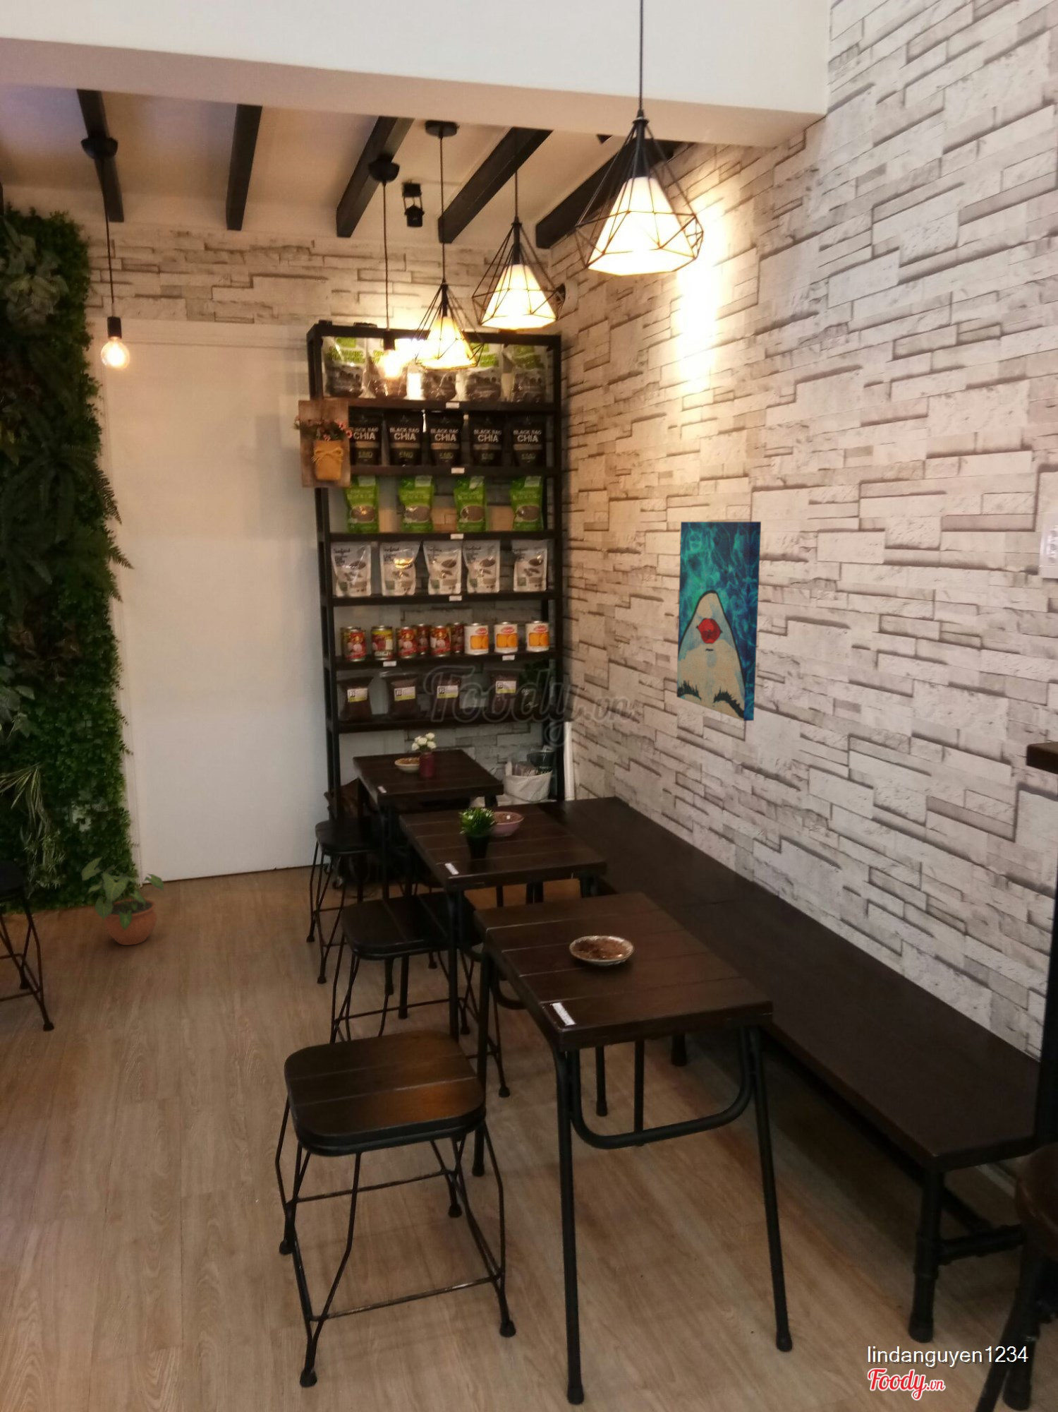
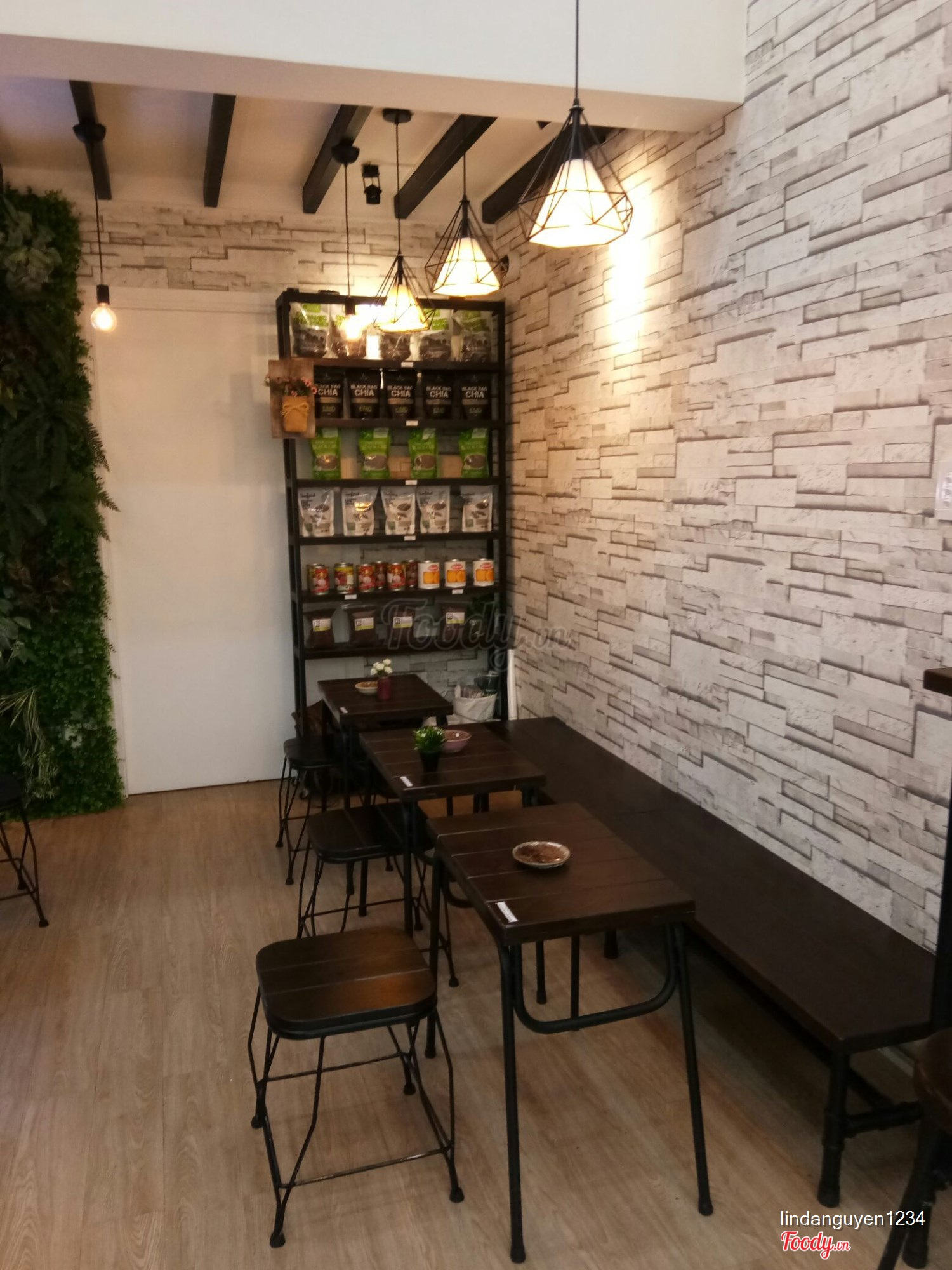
- wall art (716, 616)
- potted plant (118, 898)
